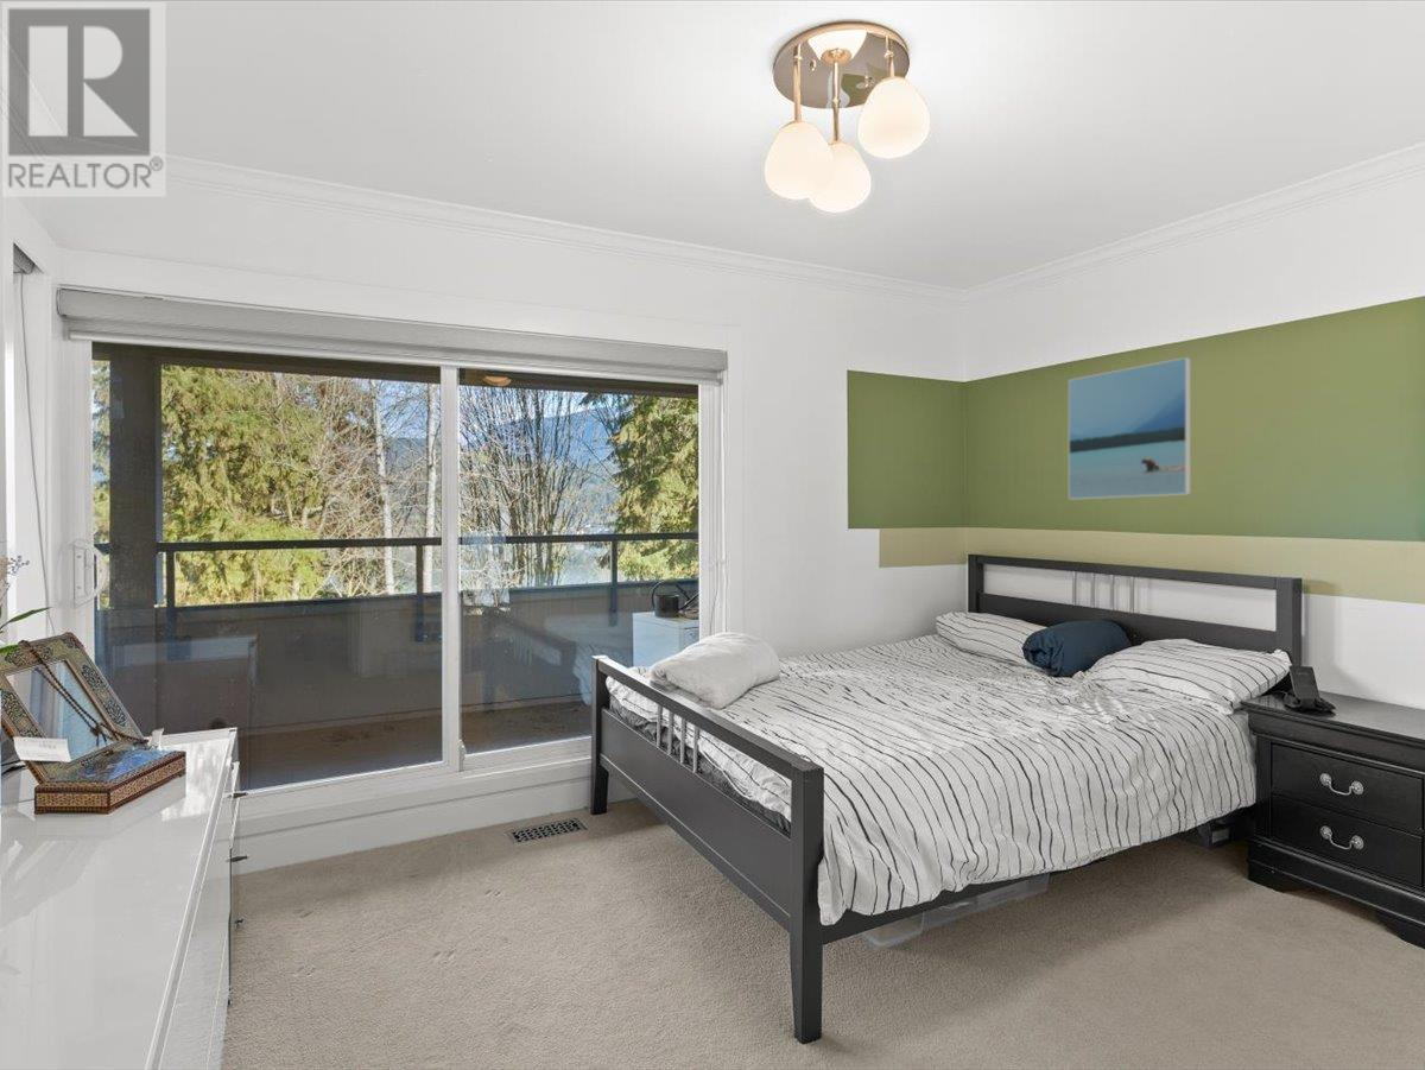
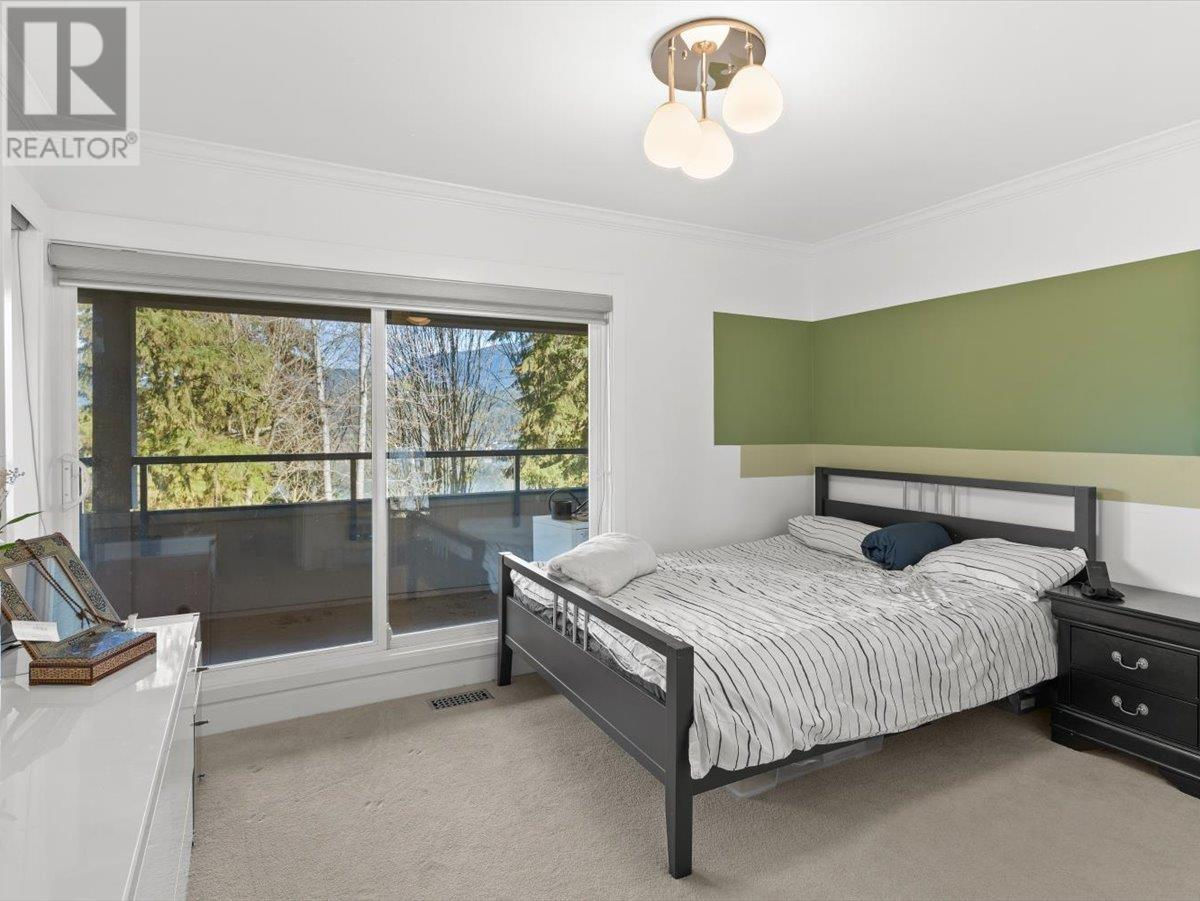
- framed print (1125, 432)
